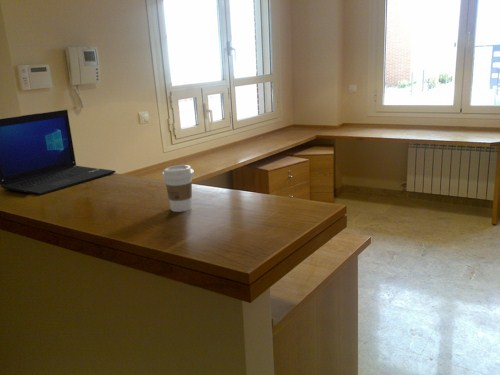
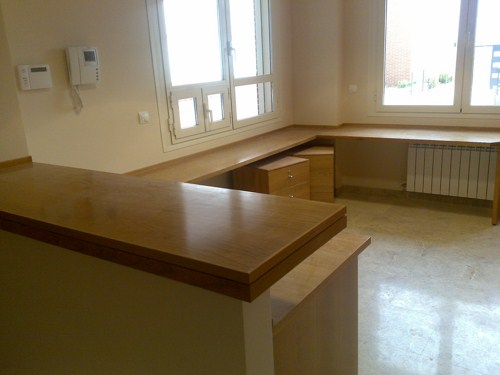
- coffee cup (179, 188)
- laptop (54, 148)
